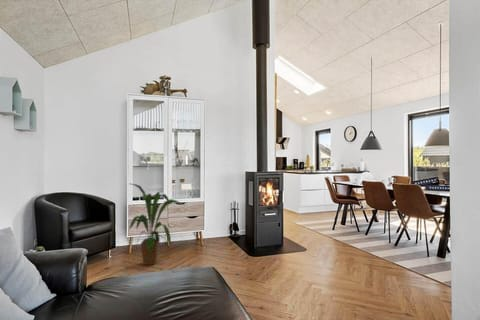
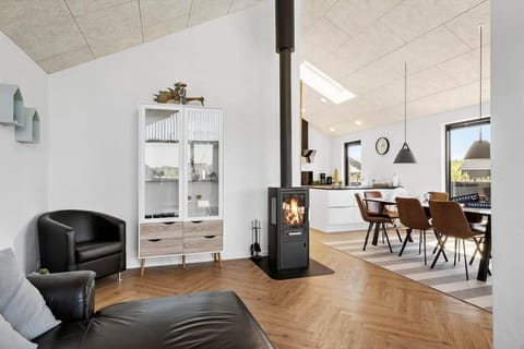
- house plant (157, 223)
